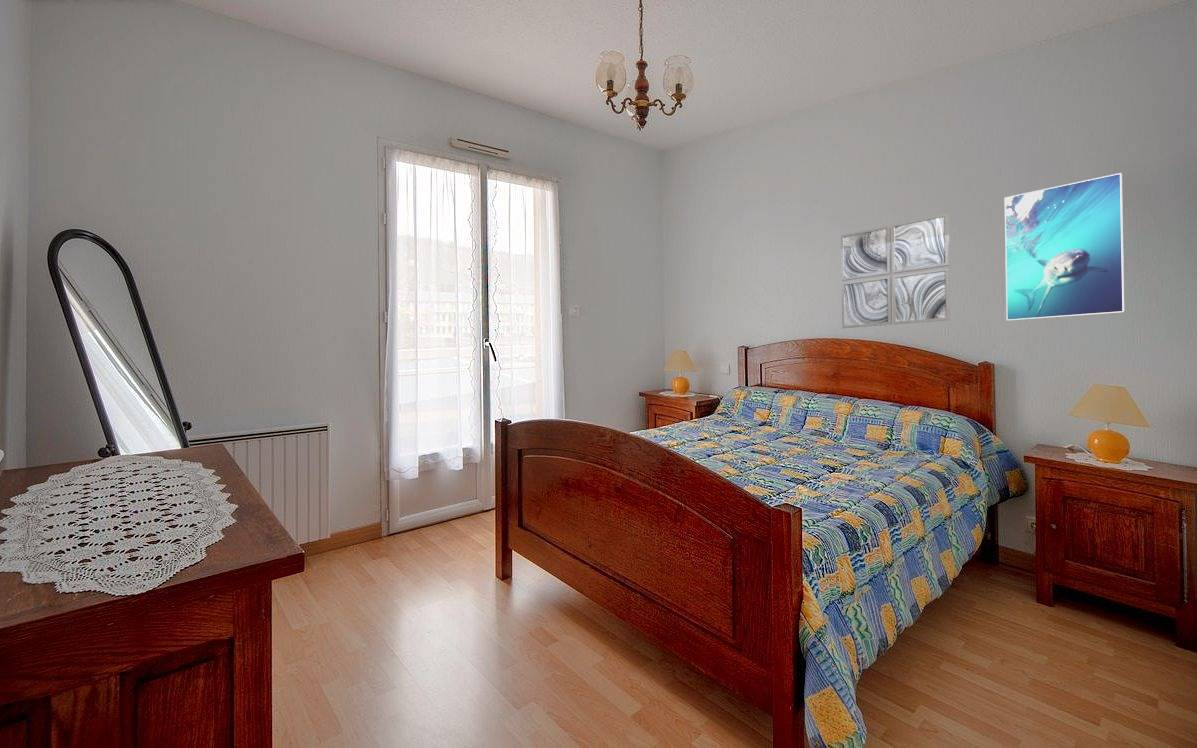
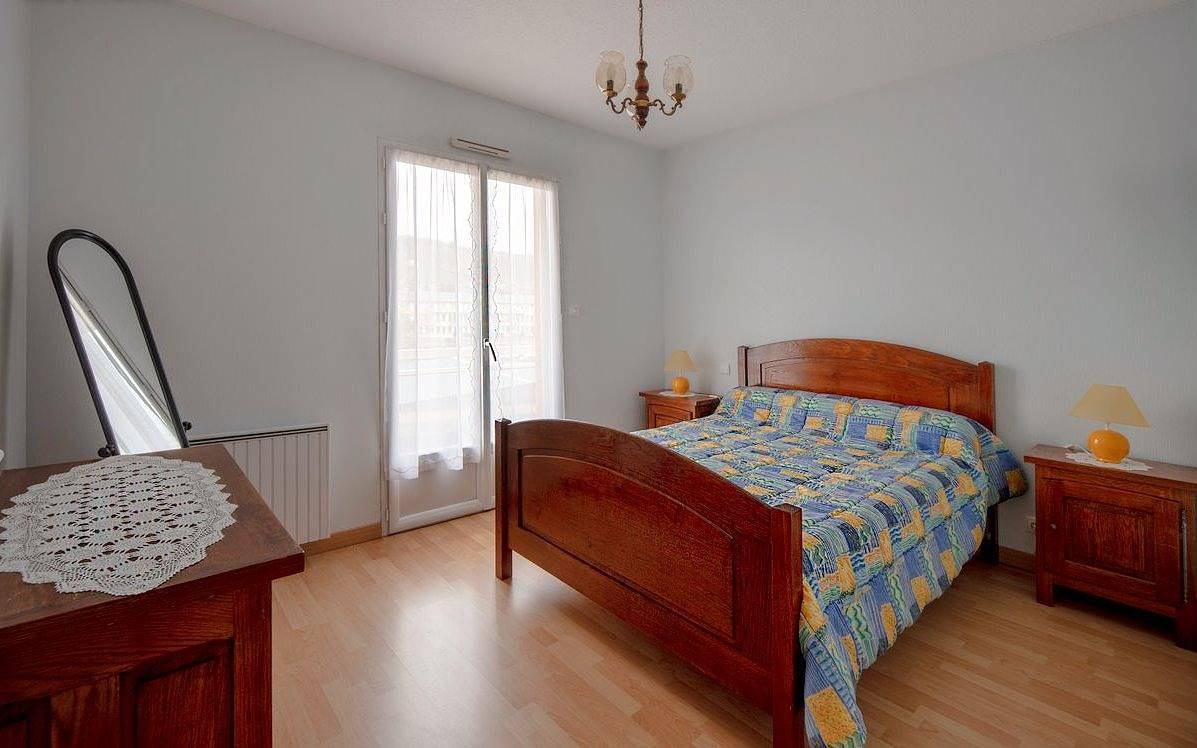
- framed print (1060, 251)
- wall art (890, 273)
